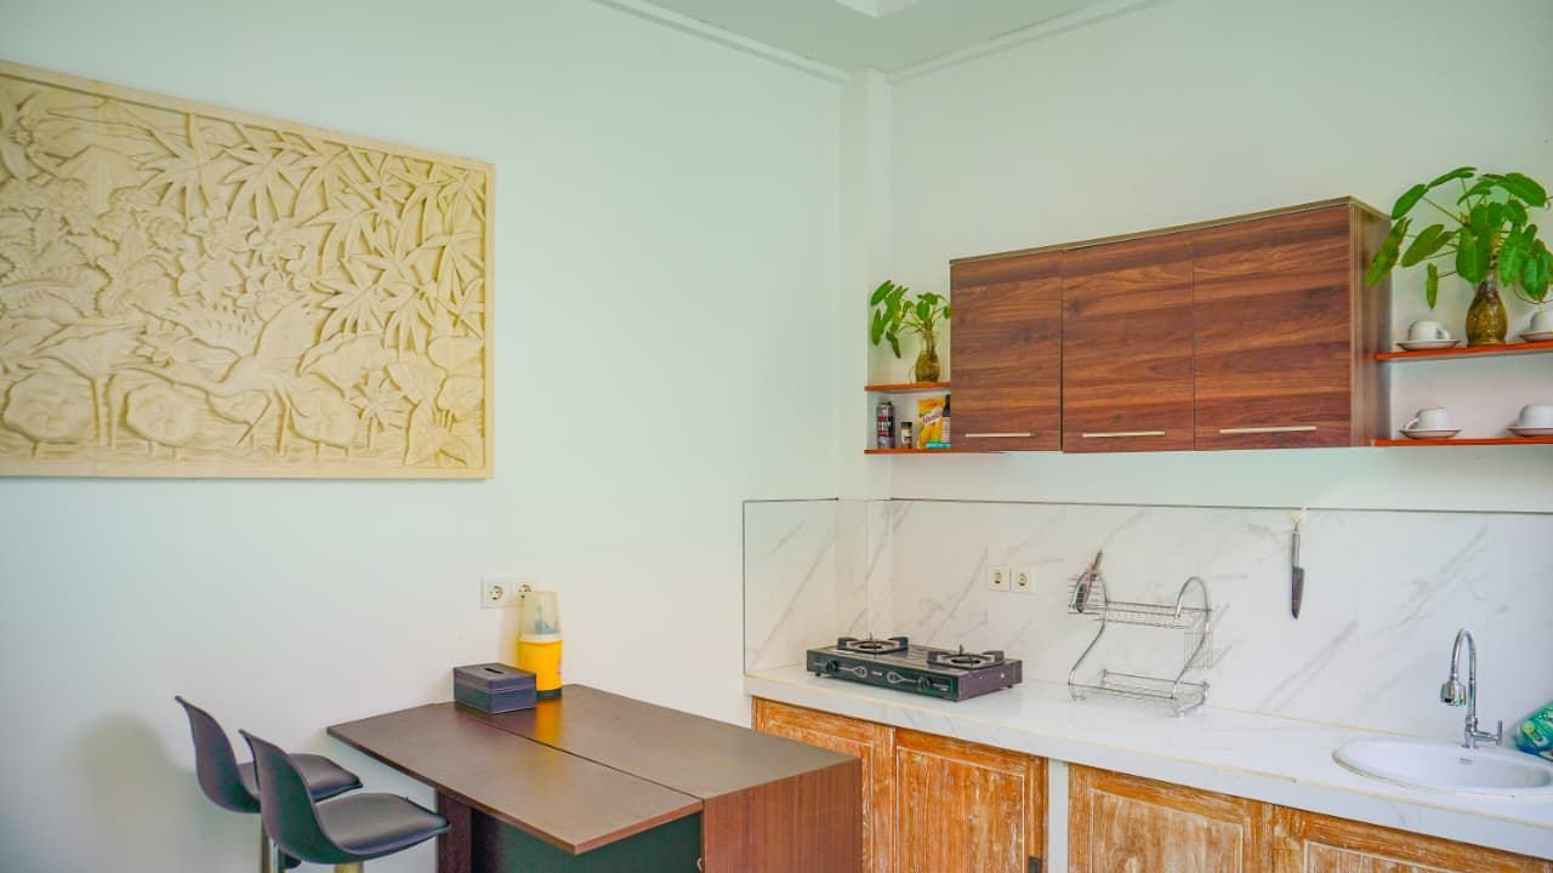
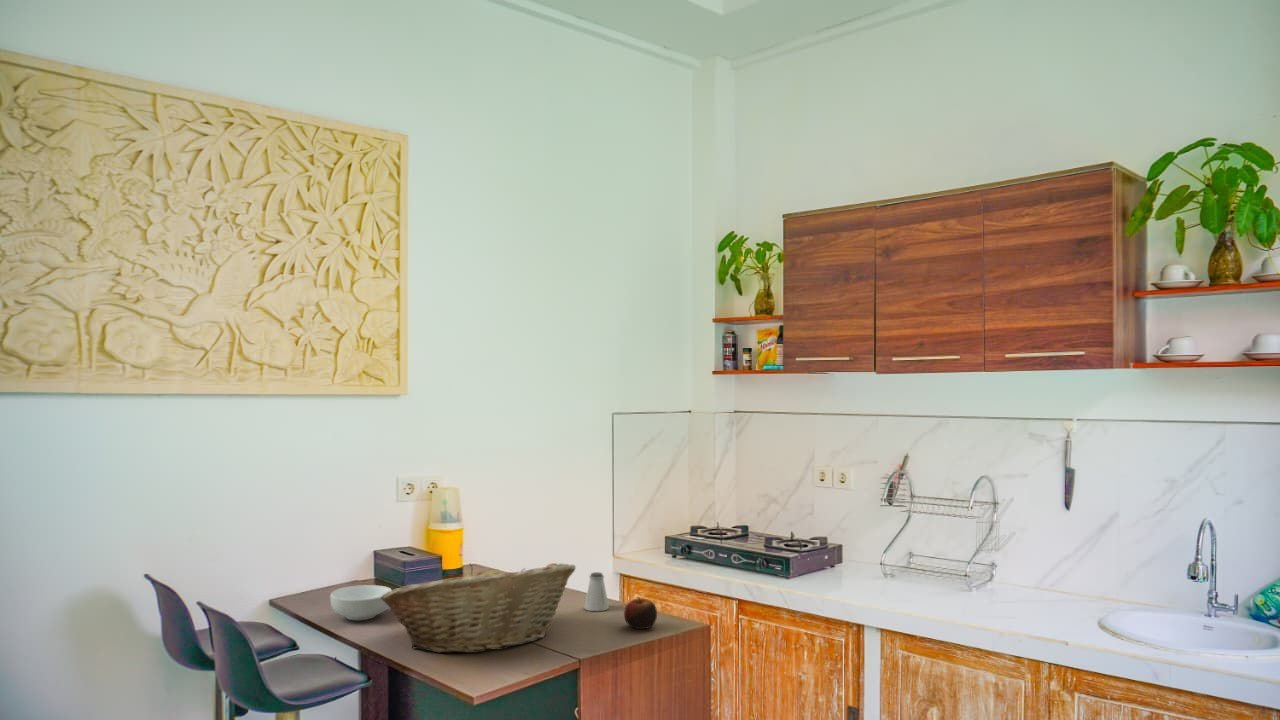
+ saltshaker (596, 590)
+ apple (640, 612)
+ cereal bowl (361, 604)
+ fruit basket (481, 598)
